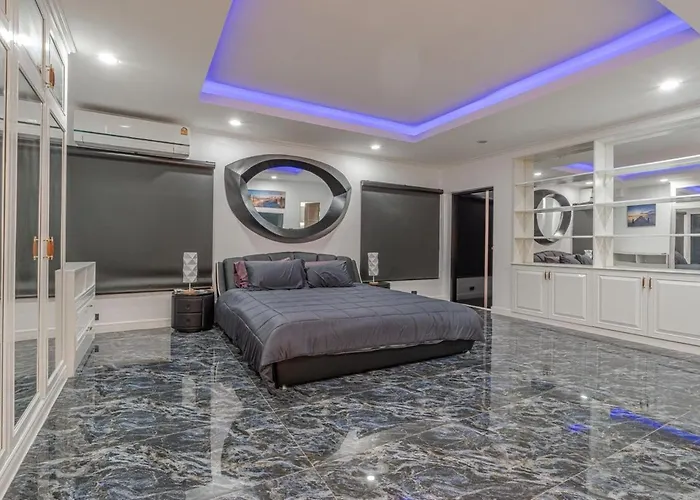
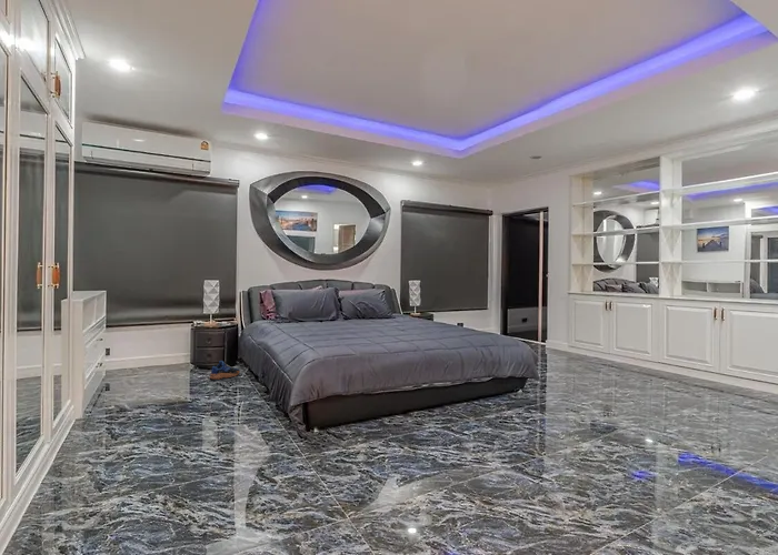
+ shoe (225, 369)
